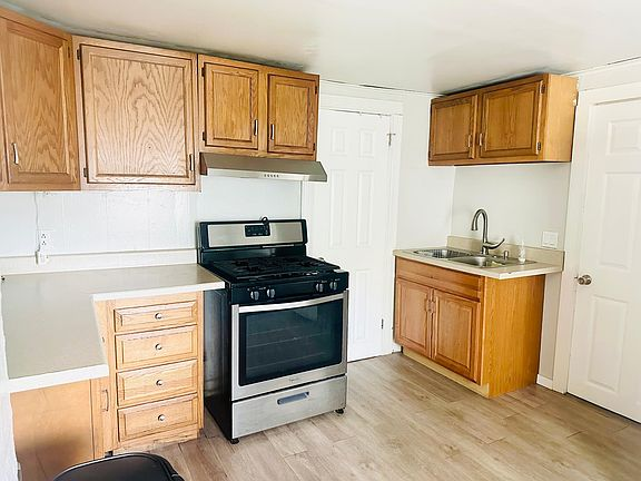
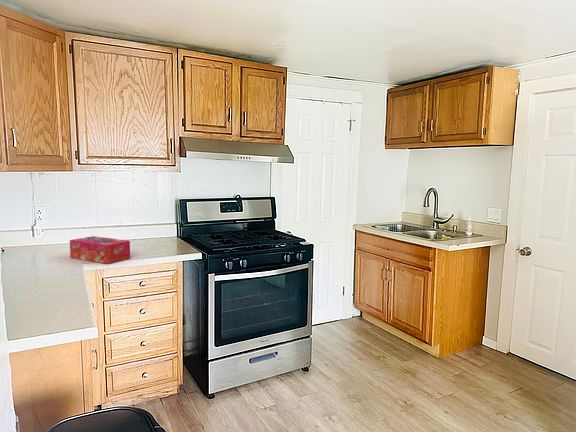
+ tissue box (100, 249)
